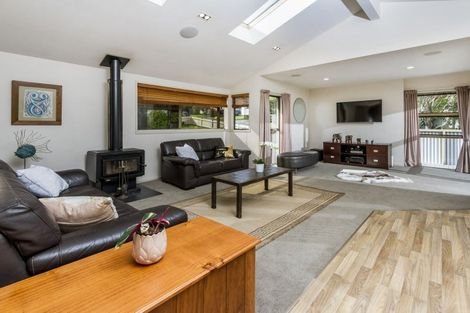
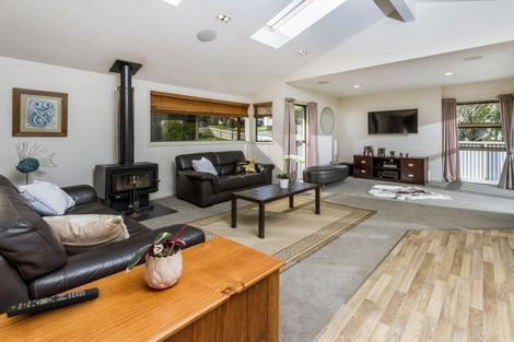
+ remote control (56, 302)
